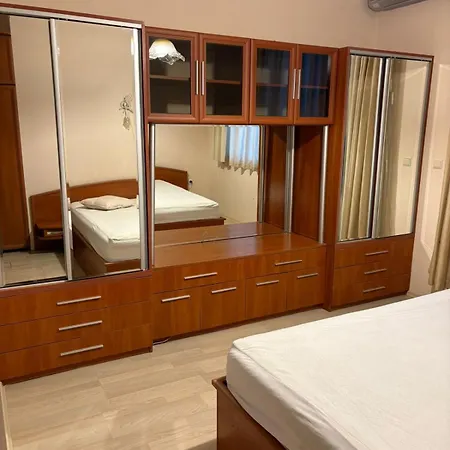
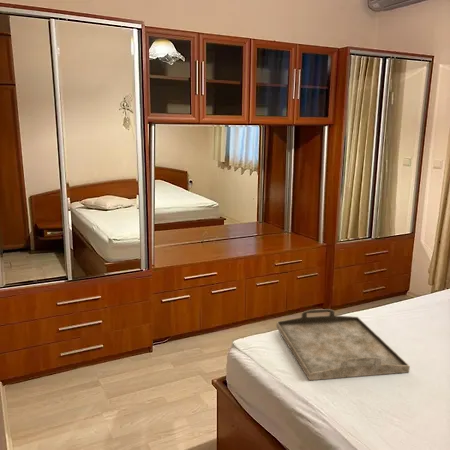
+ serving tray (336, 339)
